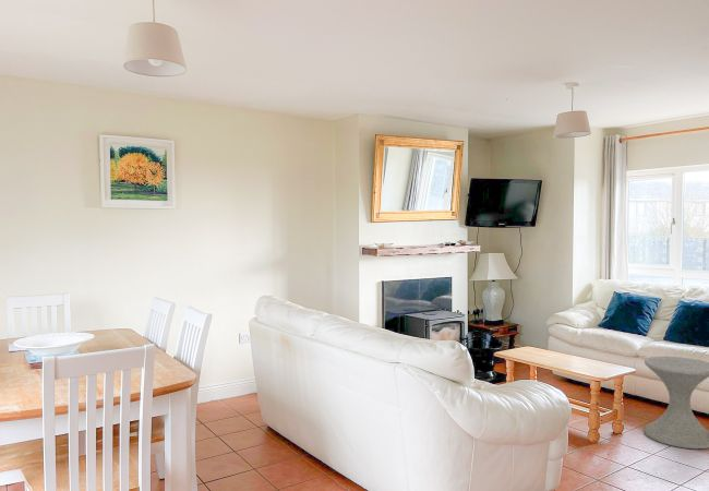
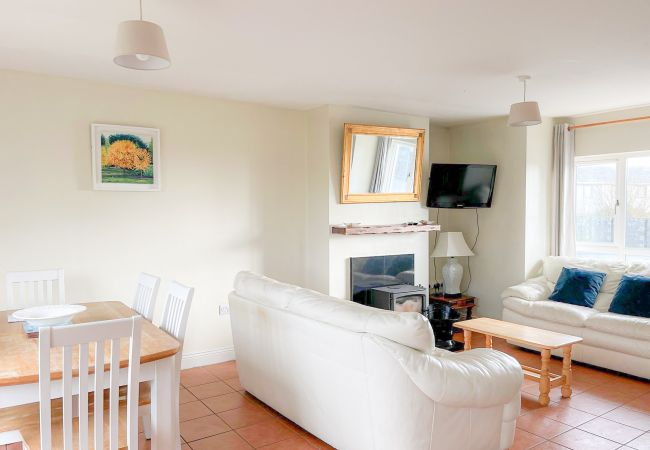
- side table (680, 399)
